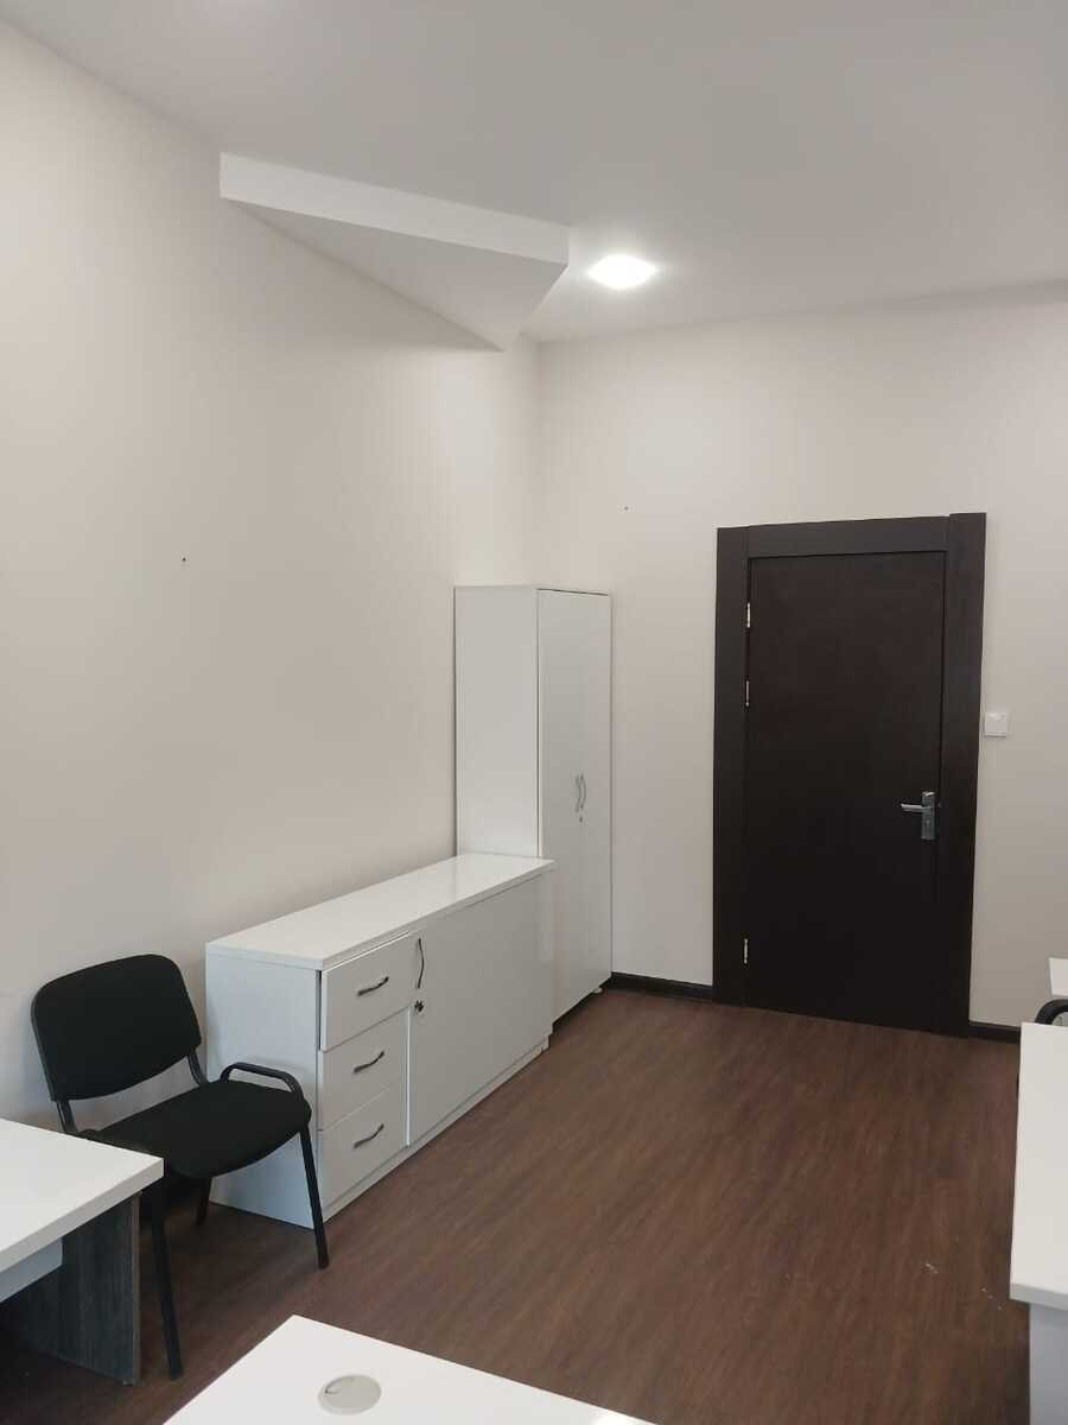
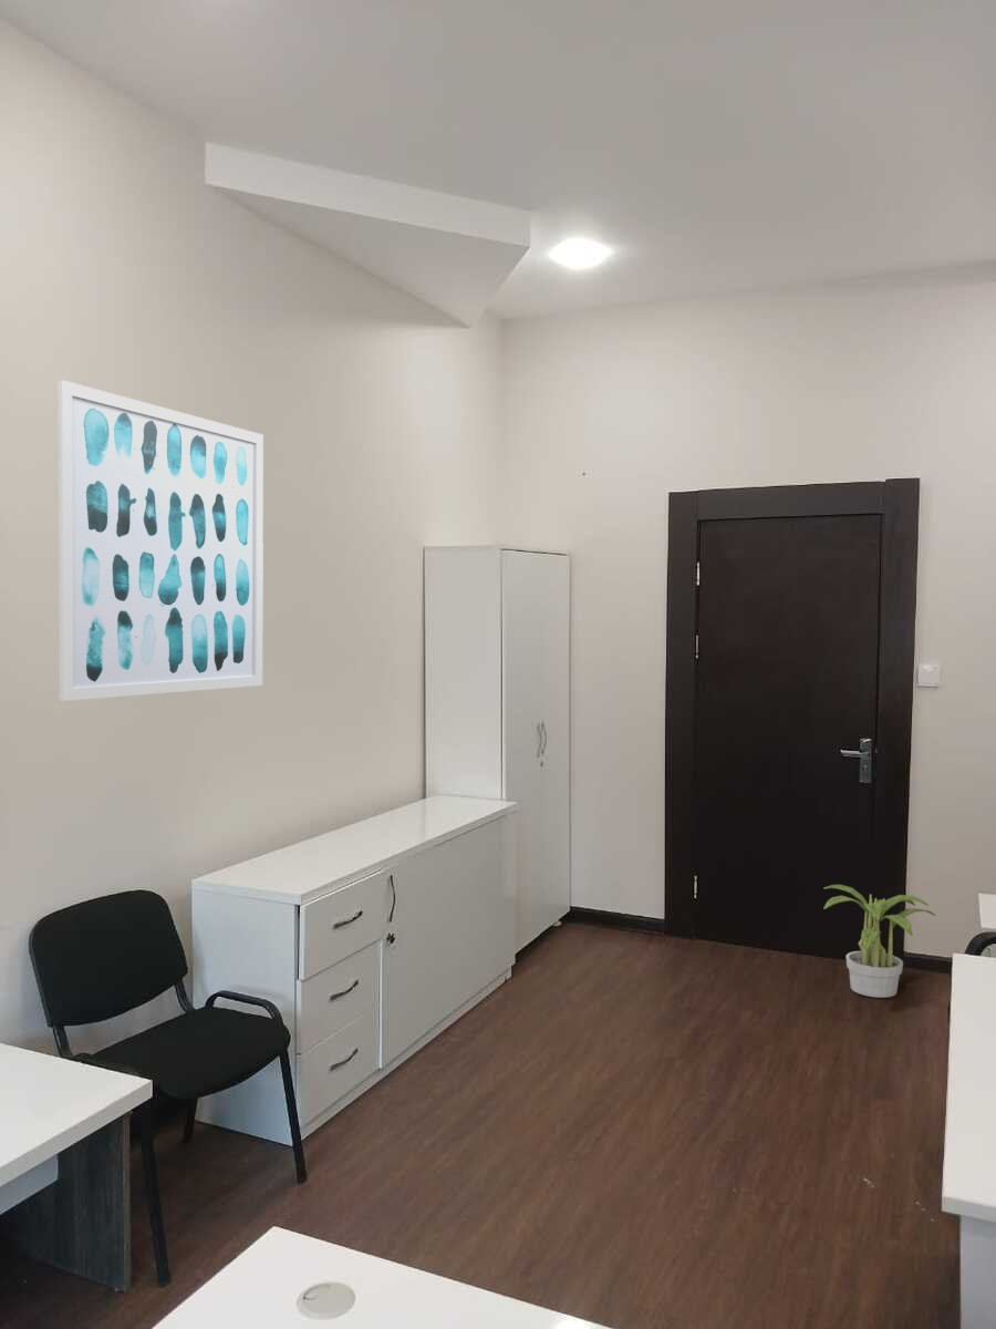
+ potted plant (875, 940)
+ wall art (173, 552)
